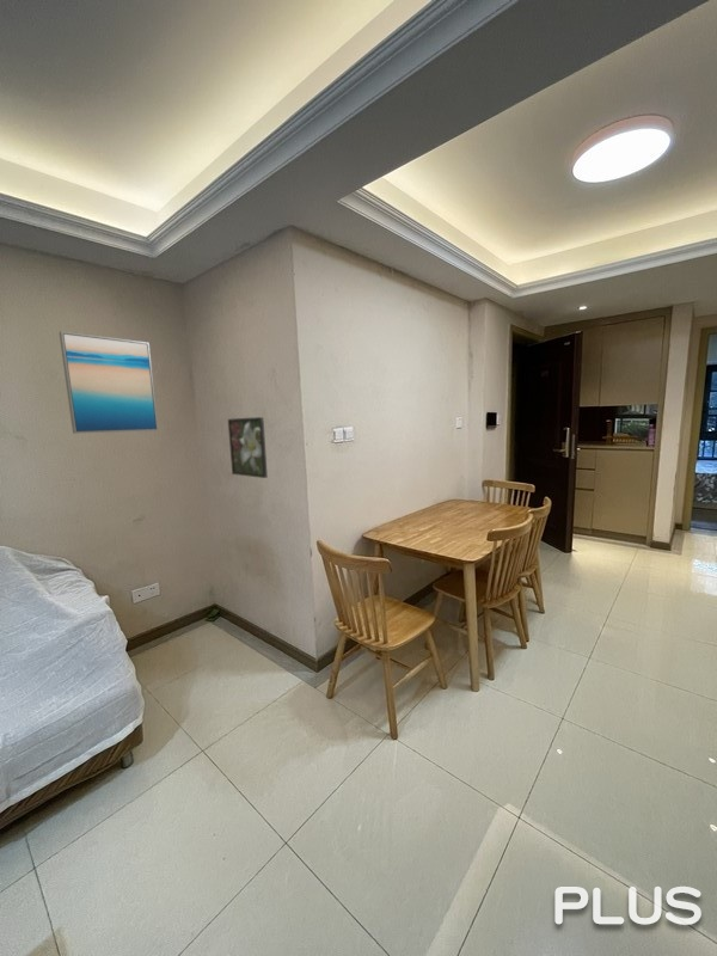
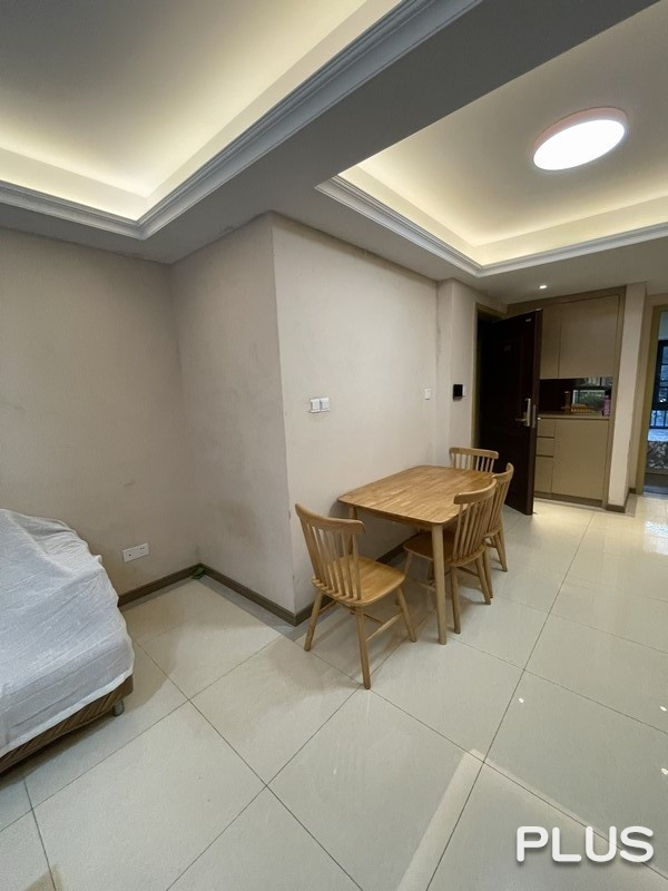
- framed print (246, 447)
- wall art (112, 385)
